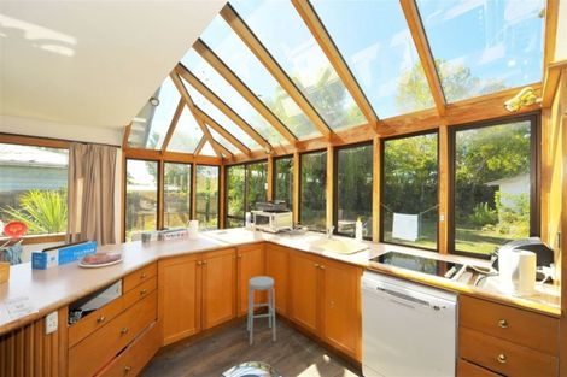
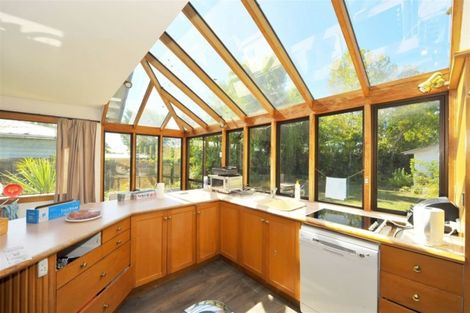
- stool (261, 305)
